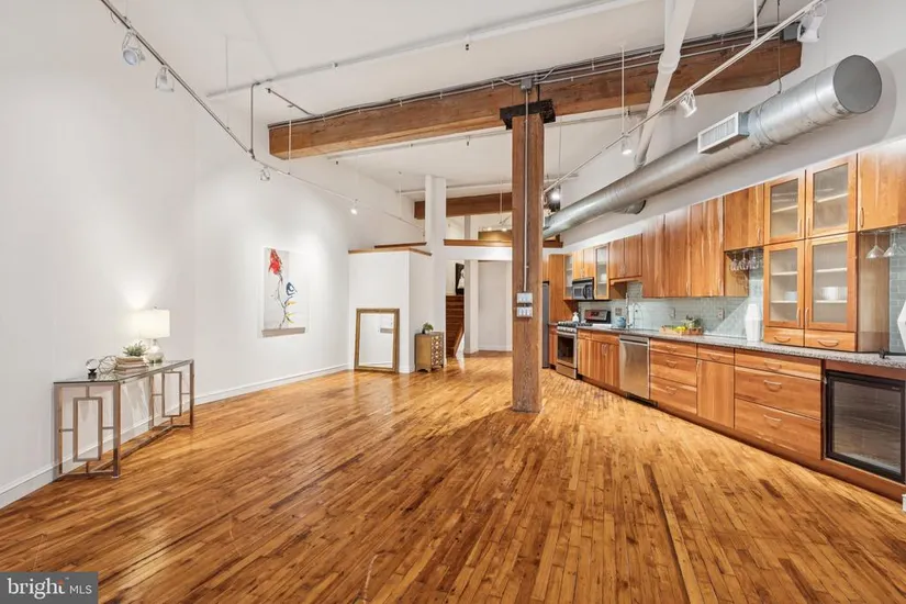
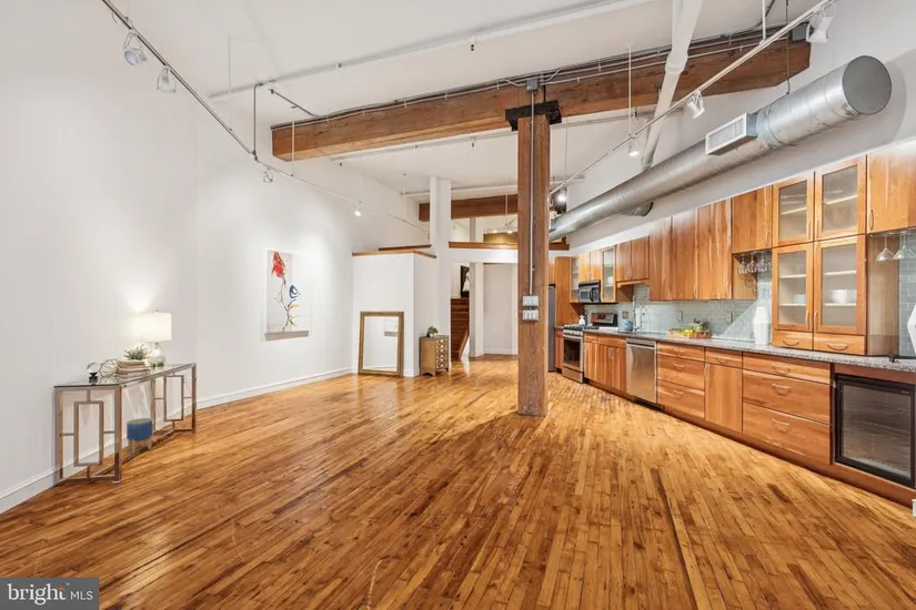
+ planter (139, 435)
